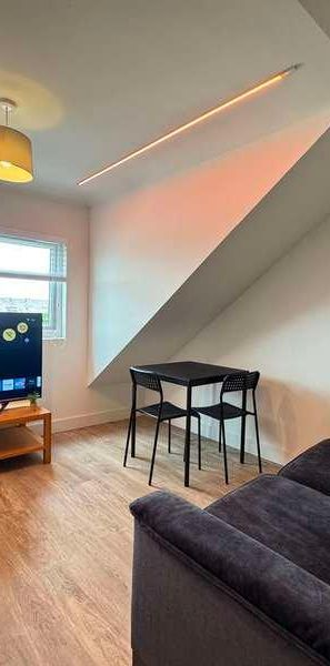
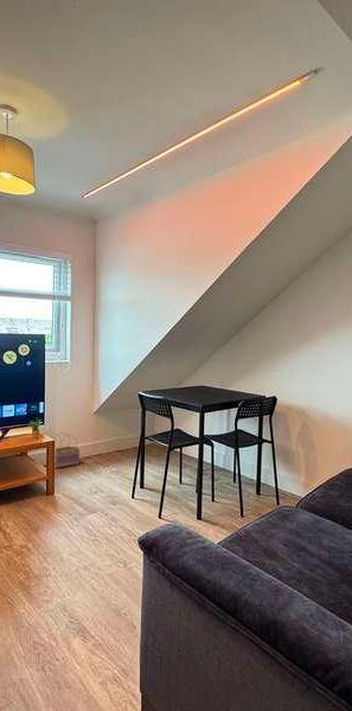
+ basket (65, 449)
